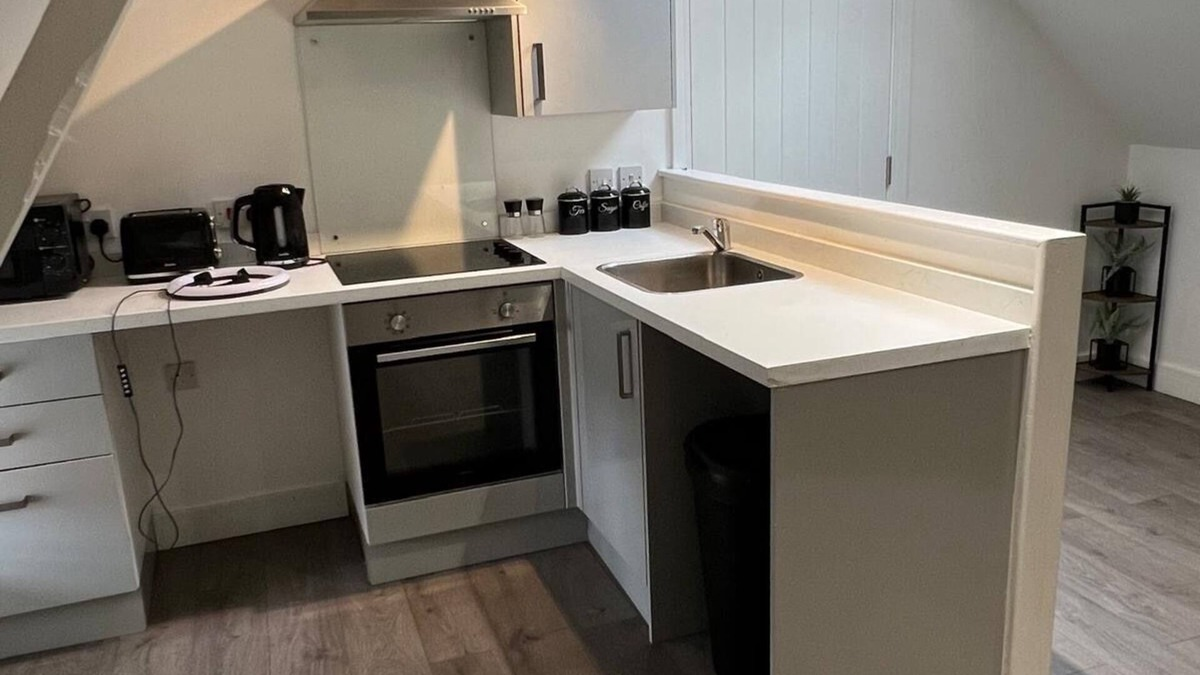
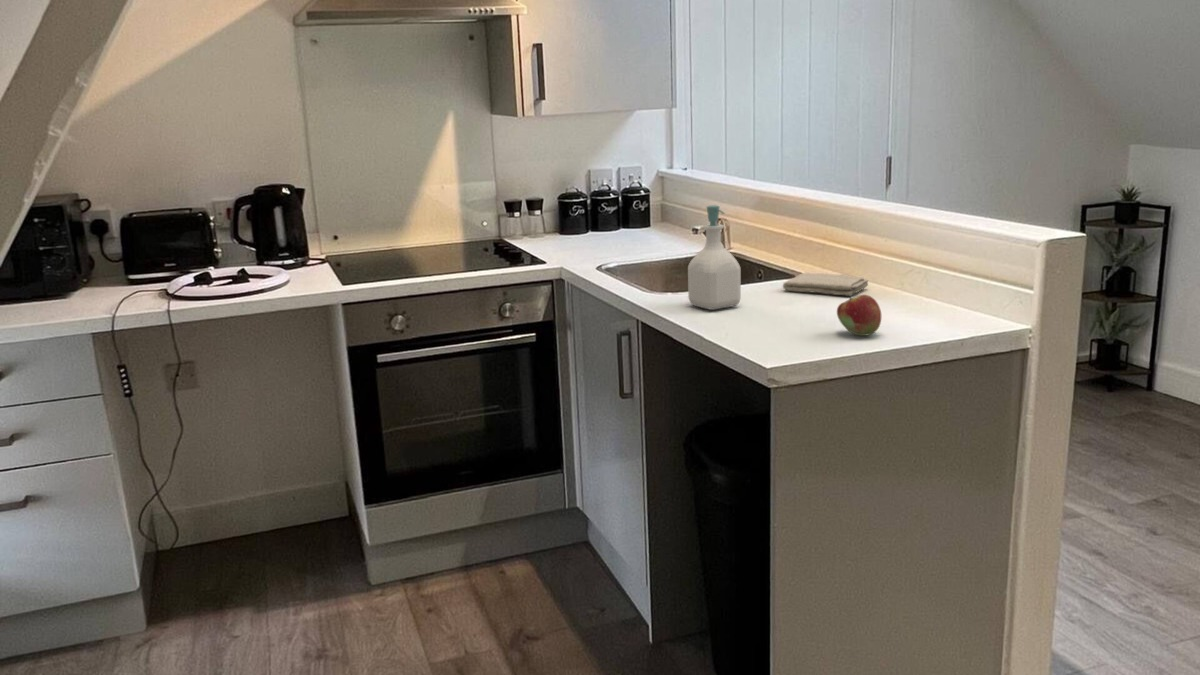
+ washcloth (825, 283)
+ soap bottle (713, 256)
+ fruit (858, 314)
